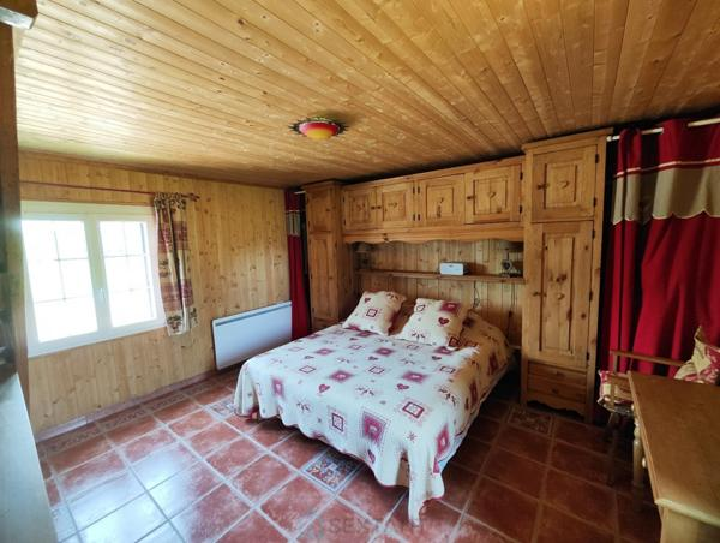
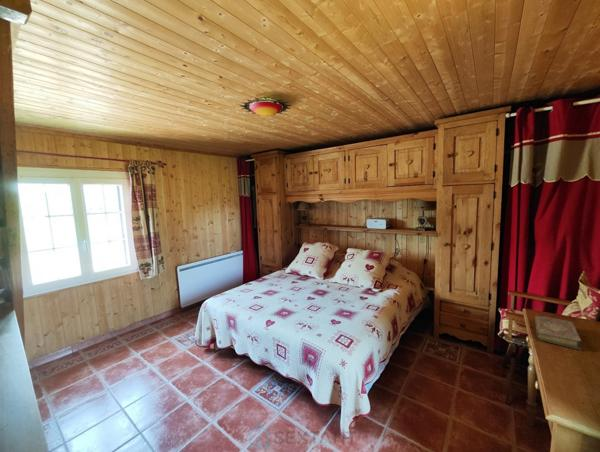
+ book (555, 330)
